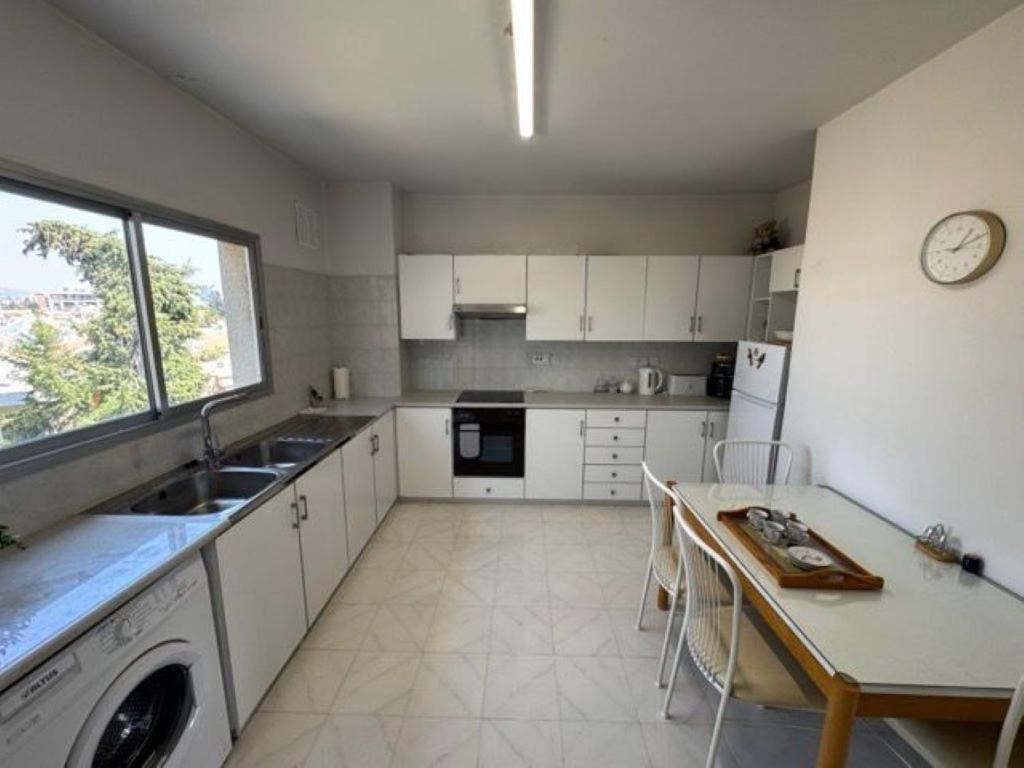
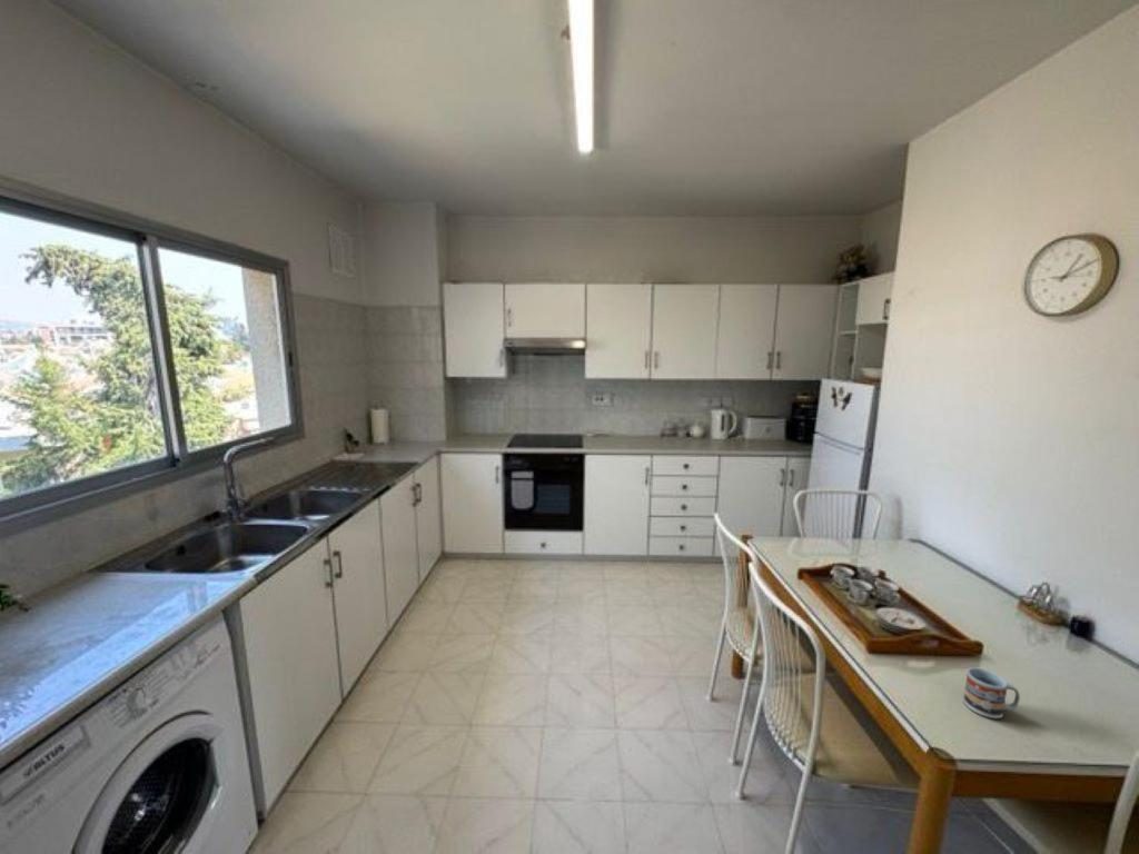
+ cup (991, 693)
